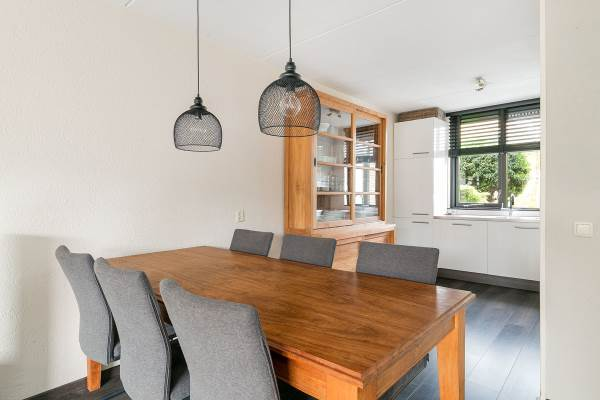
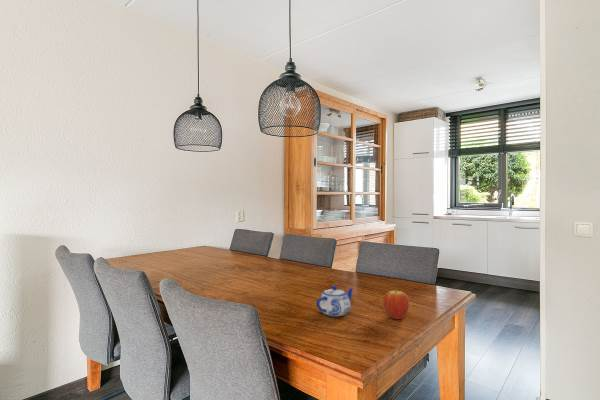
+ teapot (336, 298)
+ fruit (396, 303)
